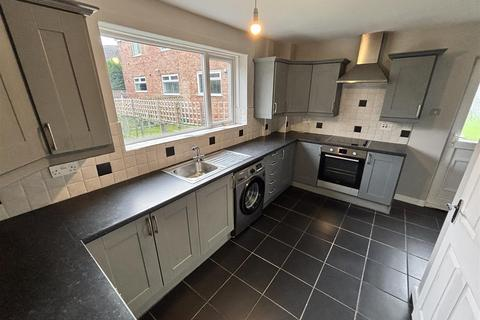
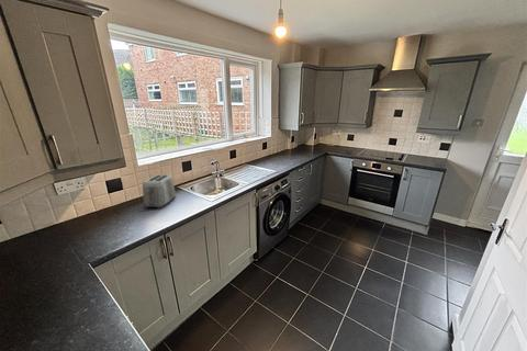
+ toaster (159, 189)
